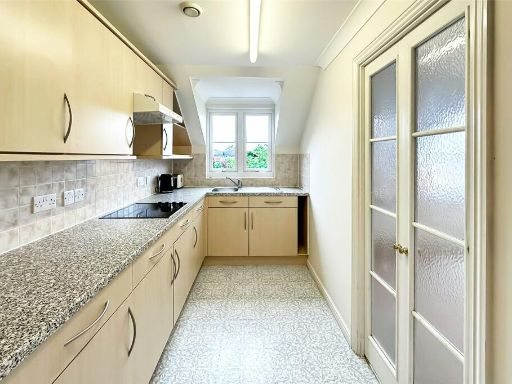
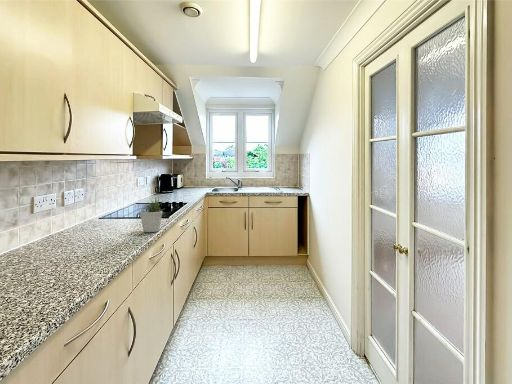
+ potted plant (152, 214)
